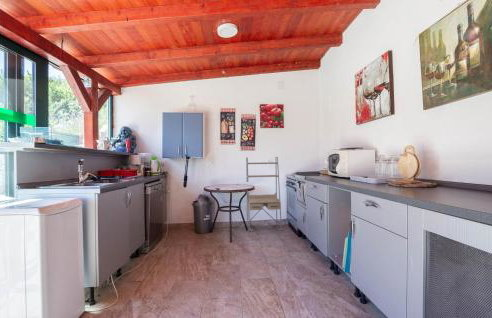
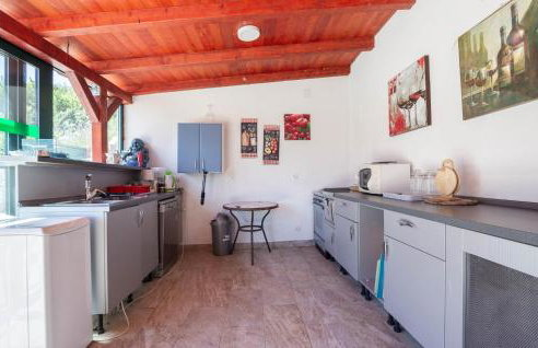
- shelving unit (263, 195)
